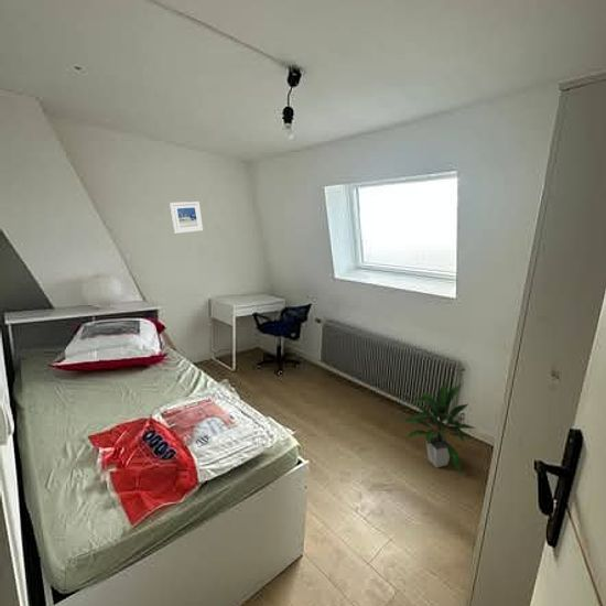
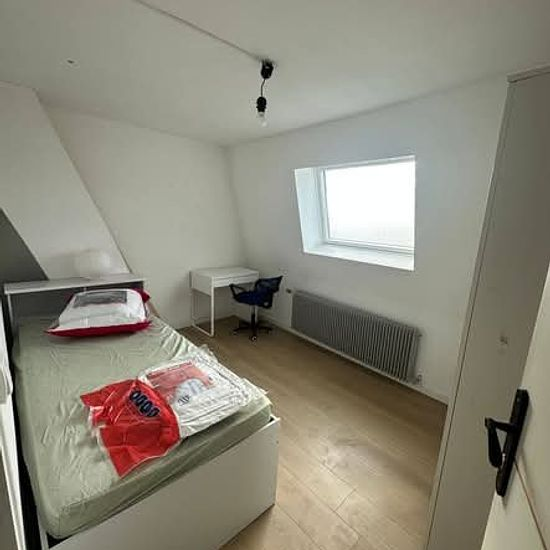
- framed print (186, 217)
- indoor plant (440, 426)
